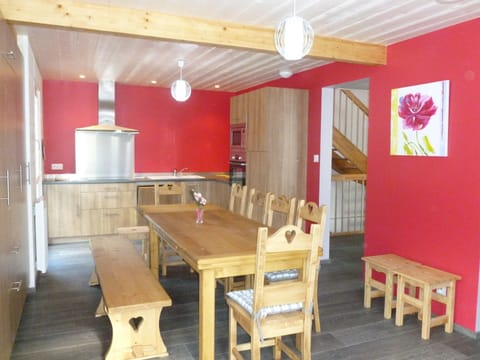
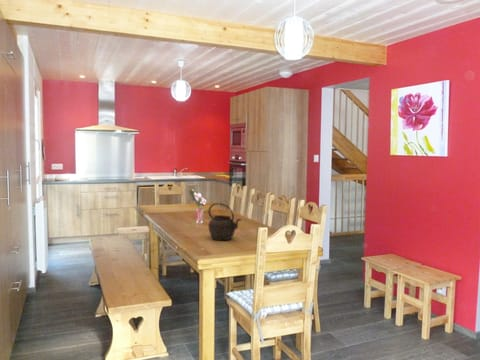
+ kettle (224, 221)
